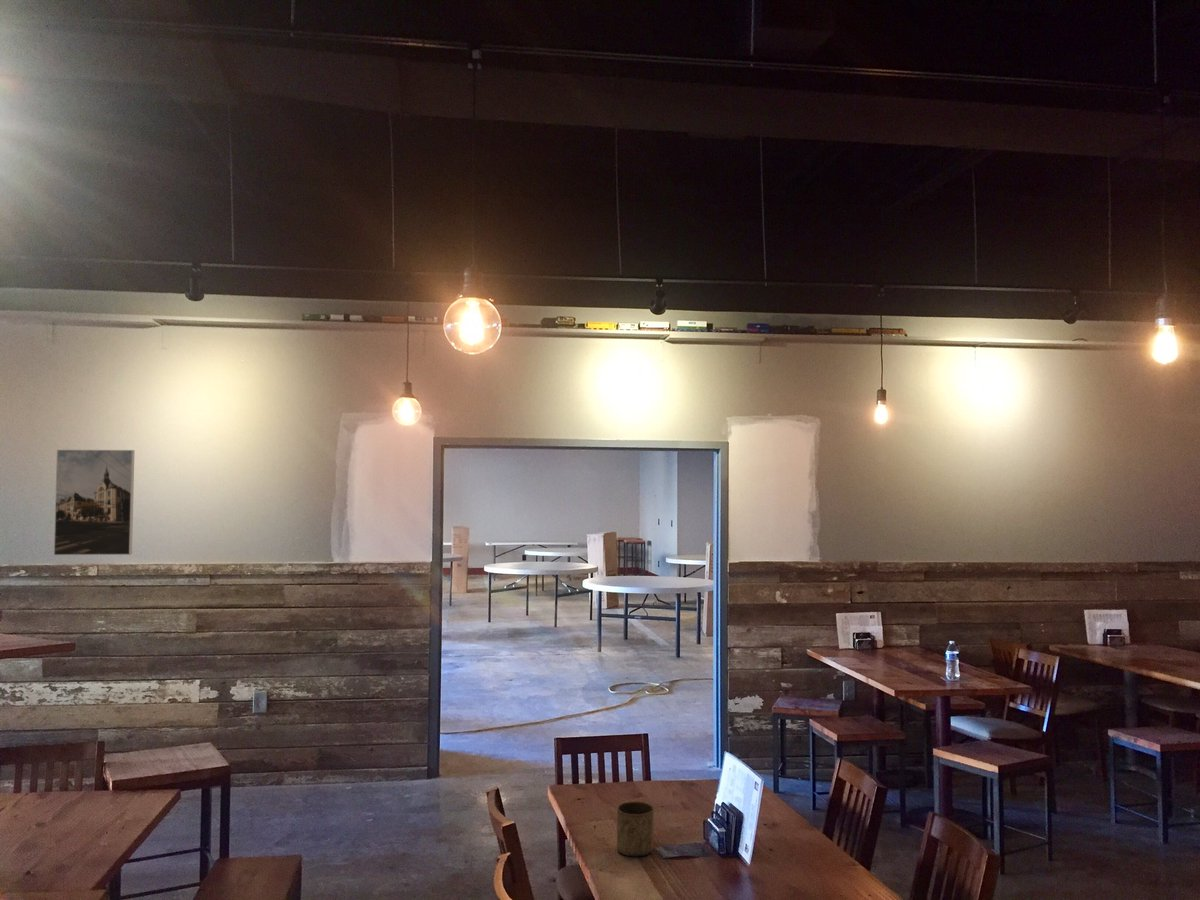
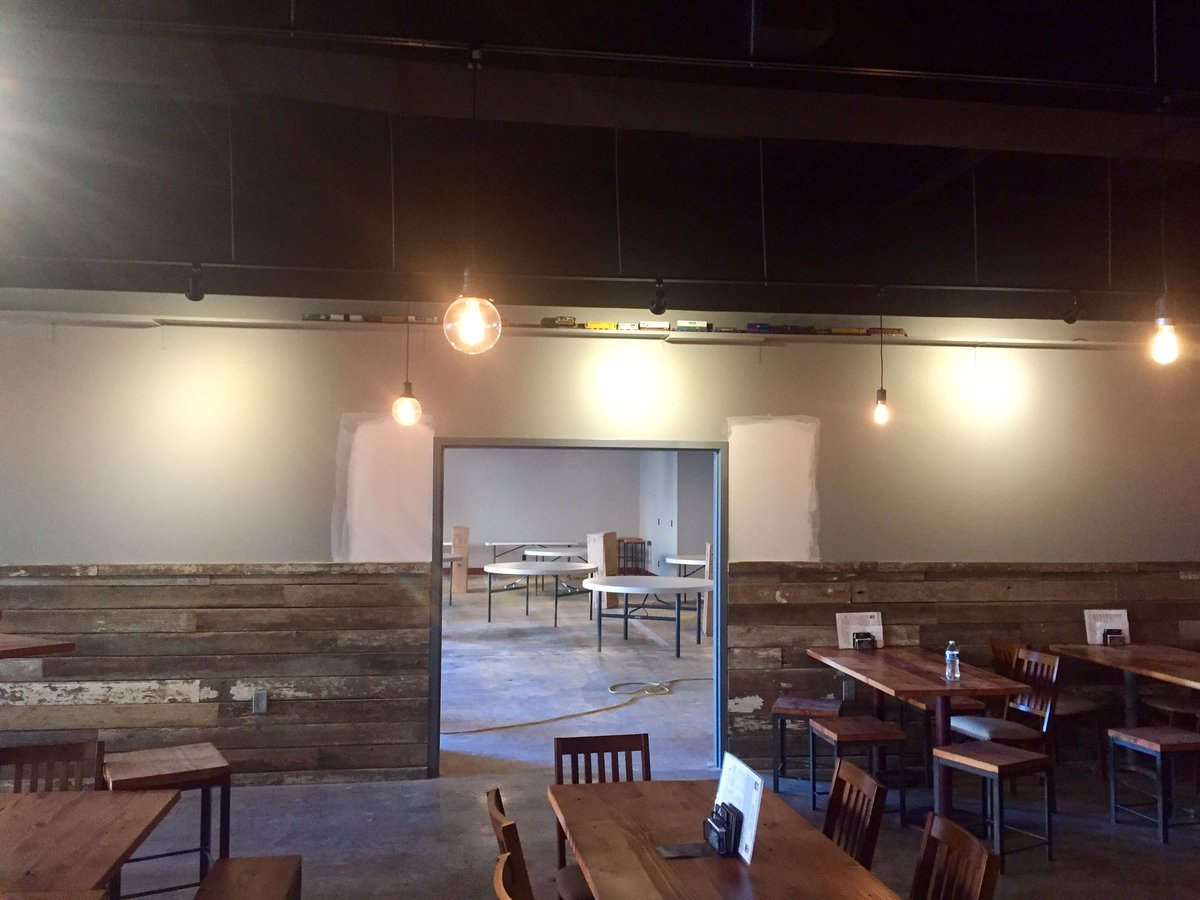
- cup (635, 828)
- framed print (94, 502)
